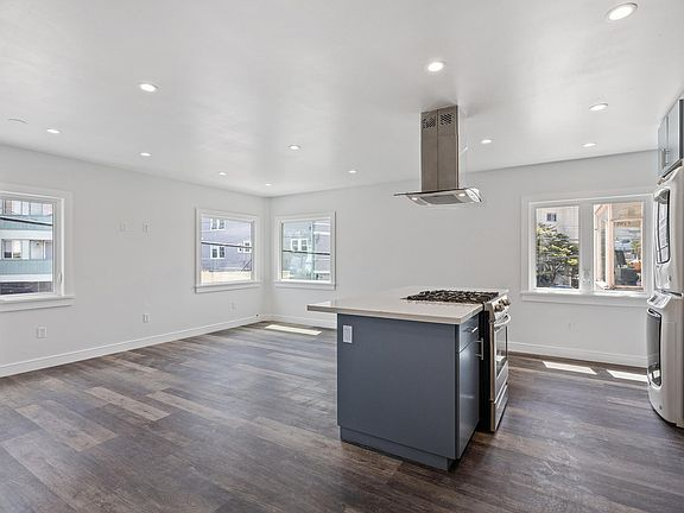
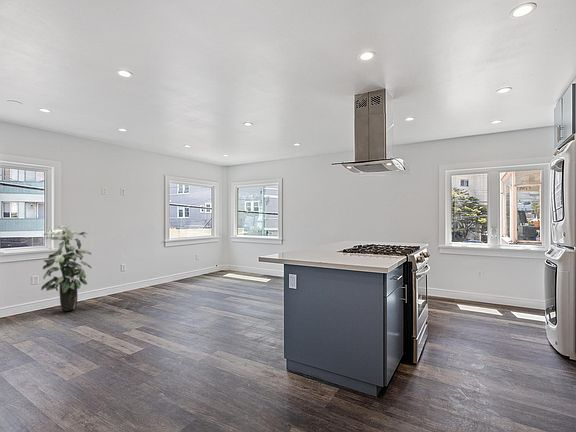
+ indoor plant (65, 267)
